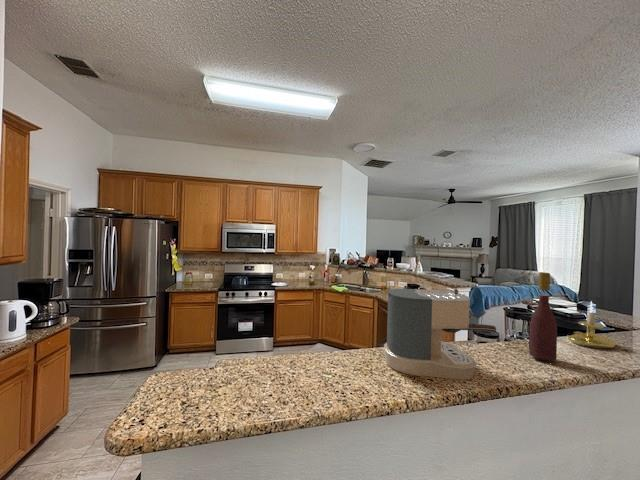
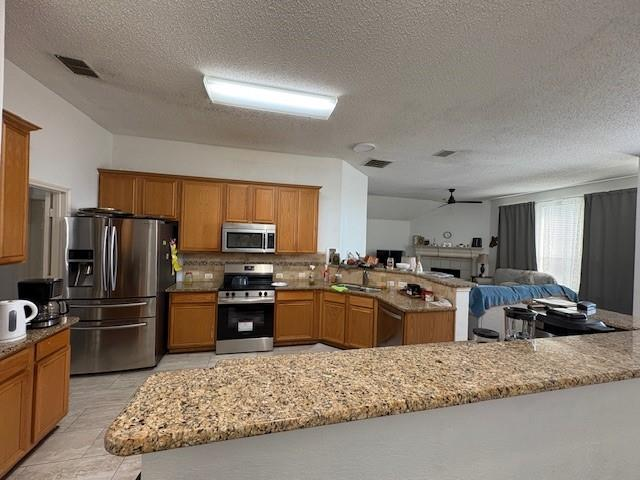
- wine bottle (543, 315)
- candle holder (589, 322)
- coffee maker (439, 326)
